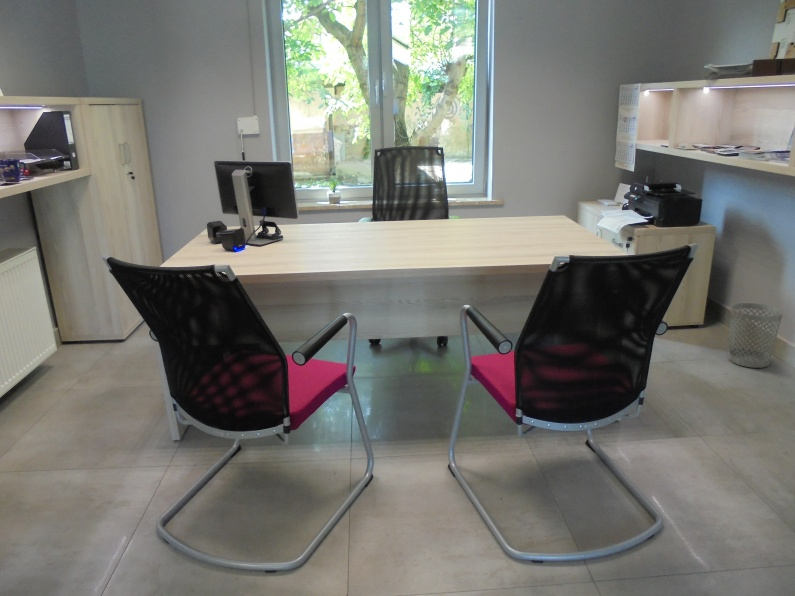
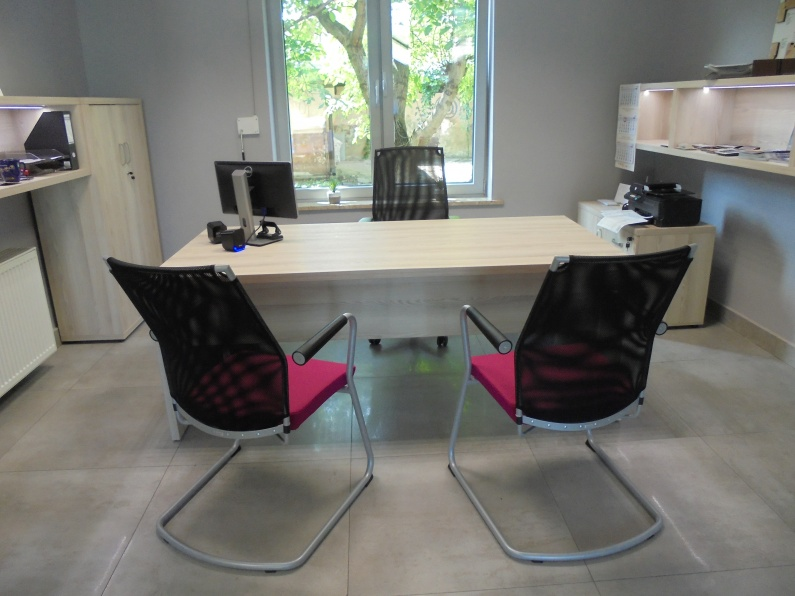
- wastebasket (752, 335)
